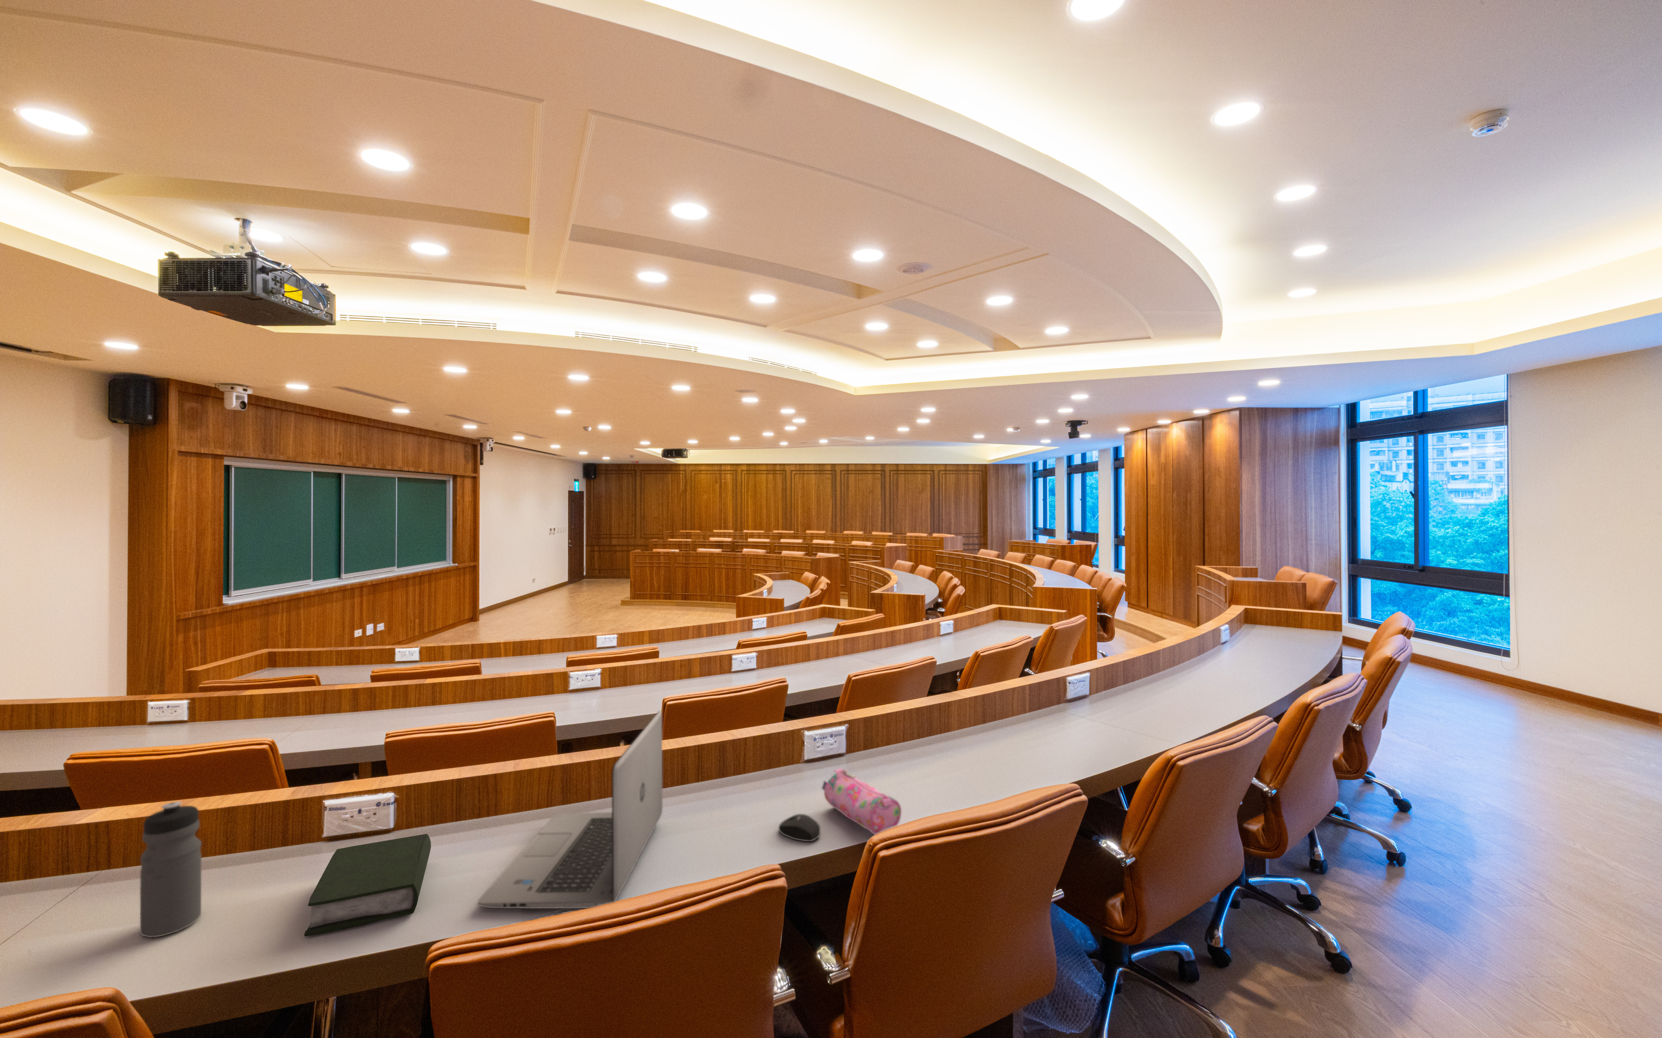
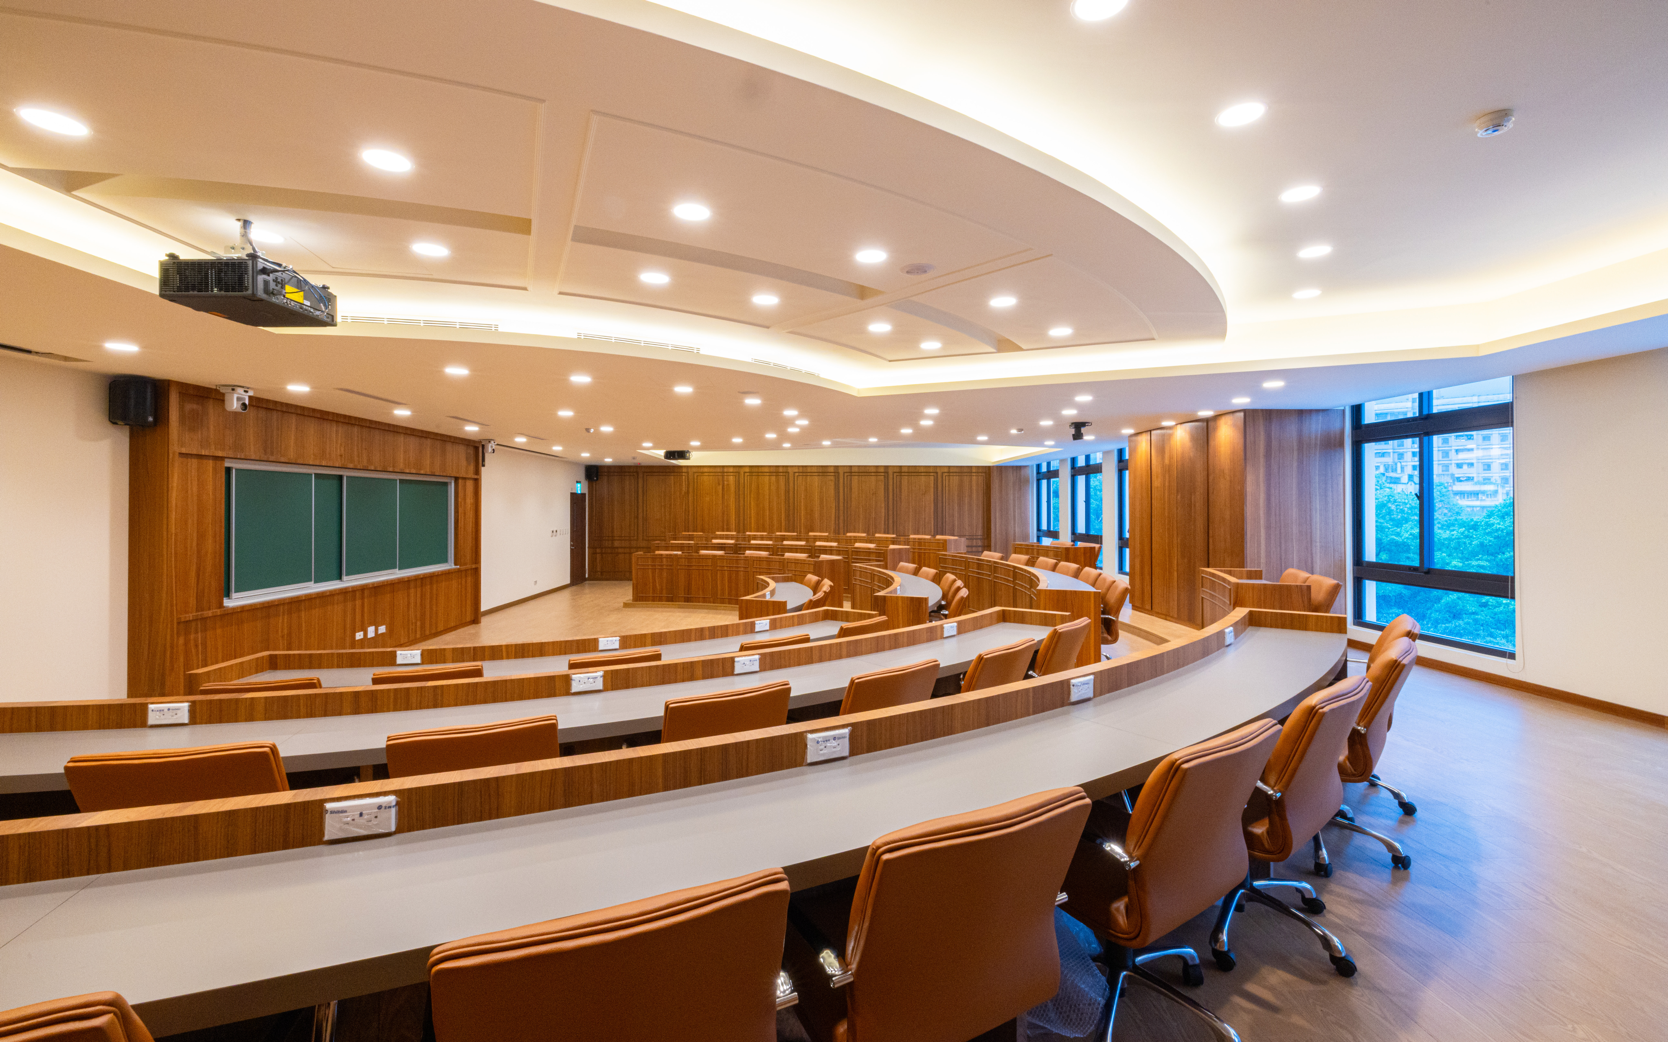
- laptop (582, 812)
- book (375, 879)
- pencil case (860, 800)
- mouse (799, 826)
- water bottle (171, 865)
